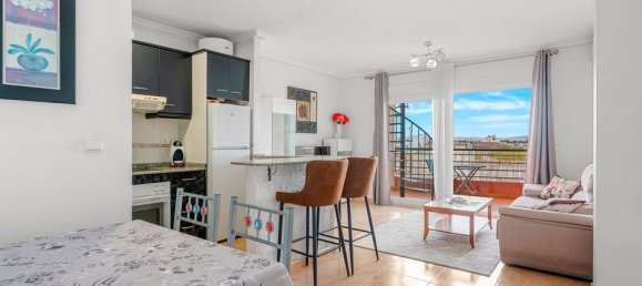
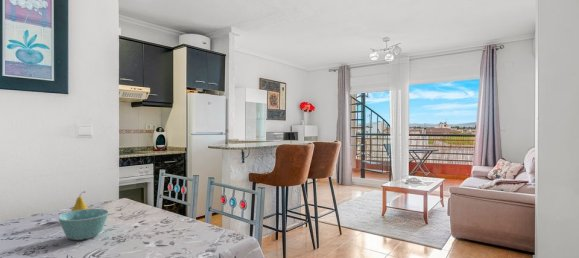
+ fruit (79, 205)
+ bowl (84, 224)
